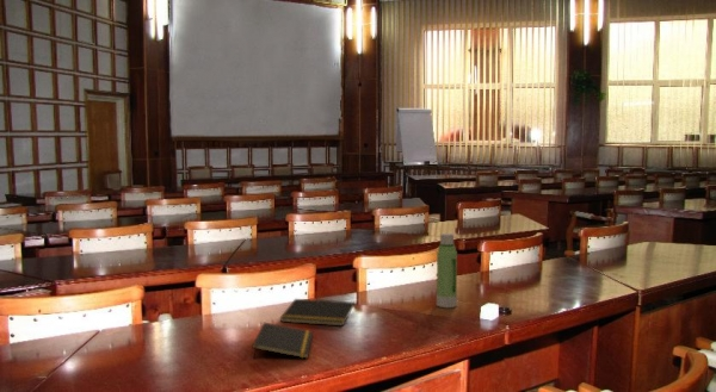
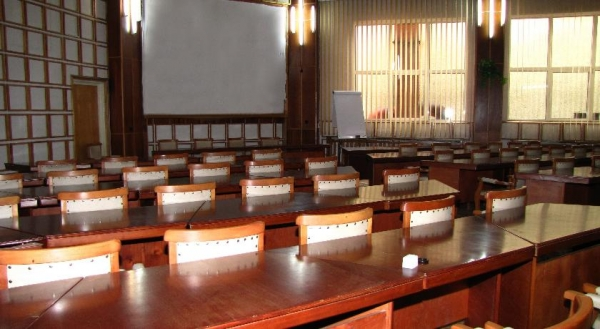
- notepad (284, 338)
- notepad (317, 311)
- water bottle (446, 269)
